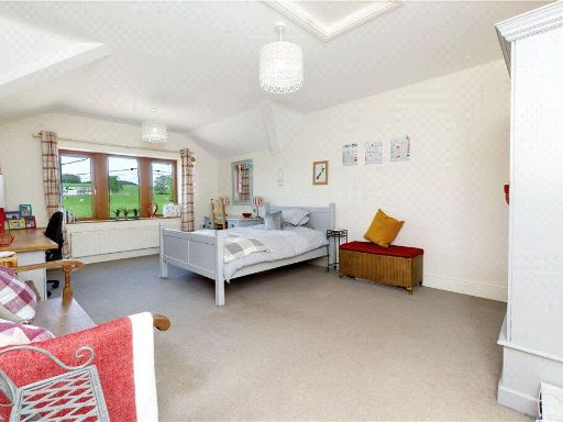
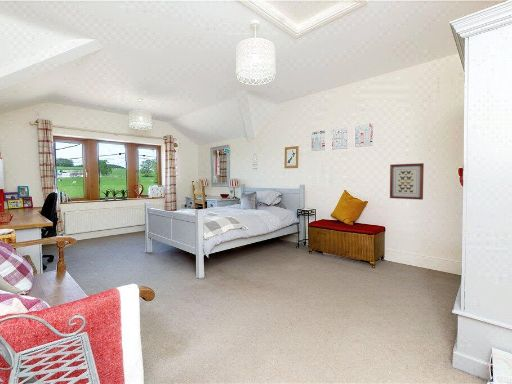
+ wall art (406, 181)
